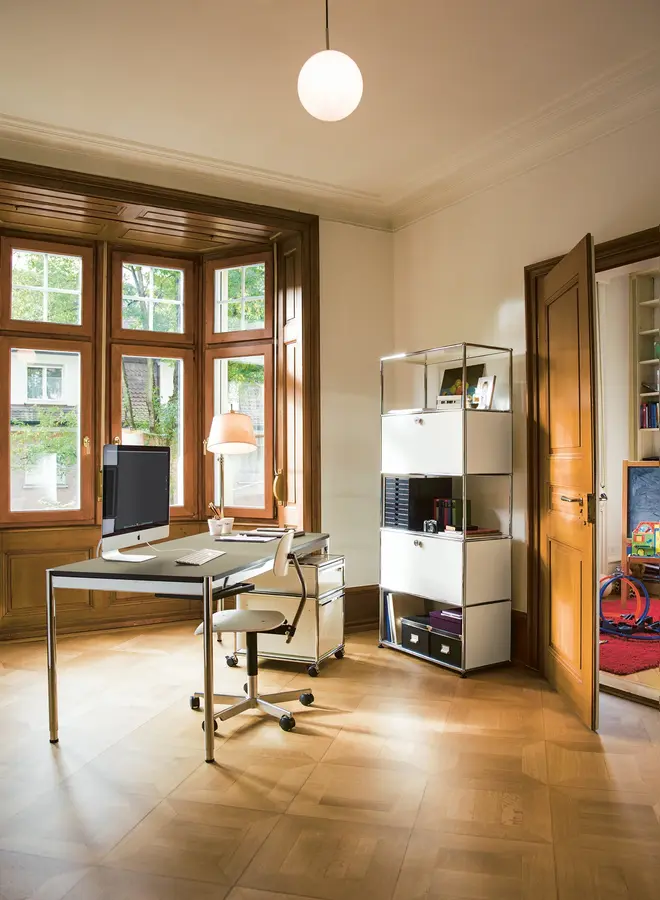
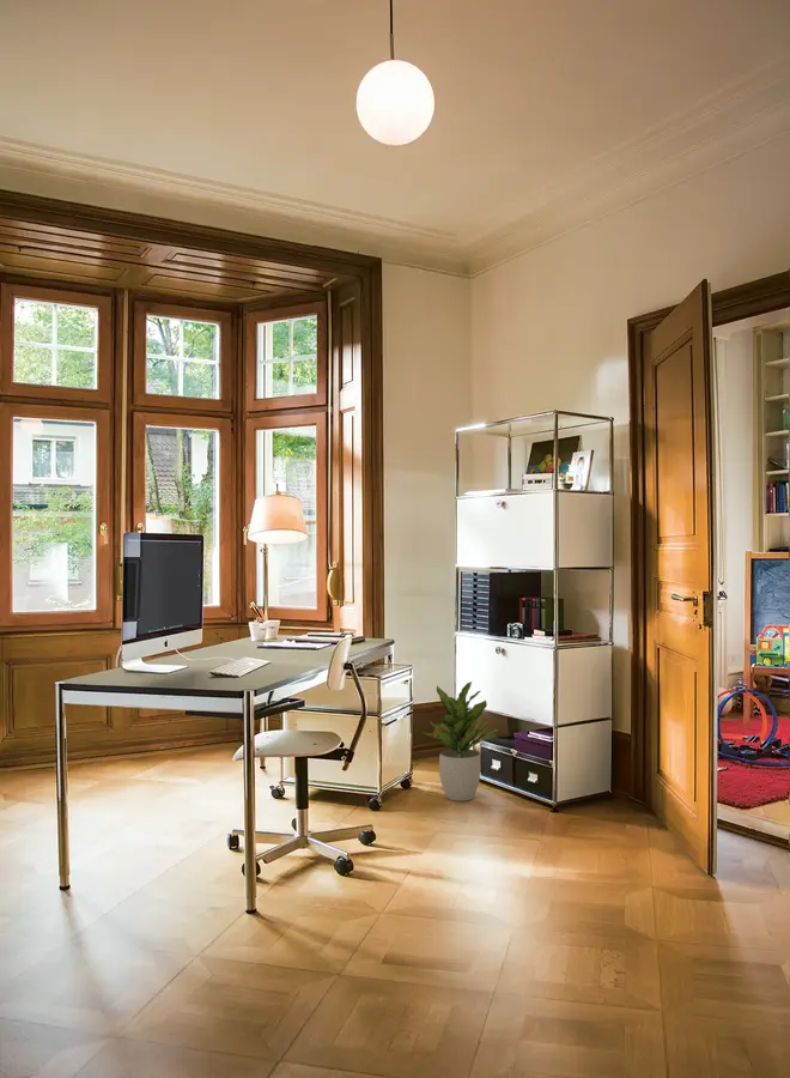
+ potted plant (456, 739)
